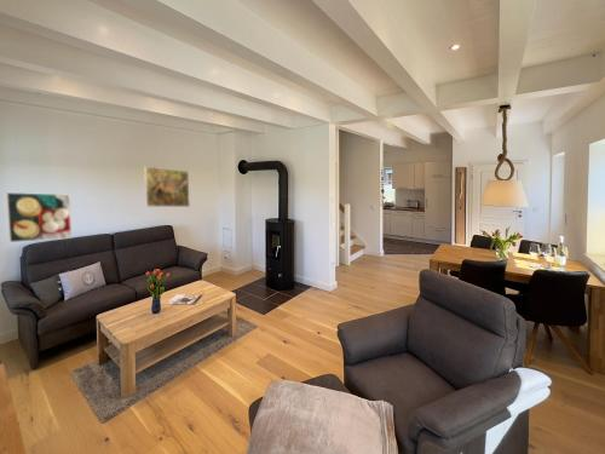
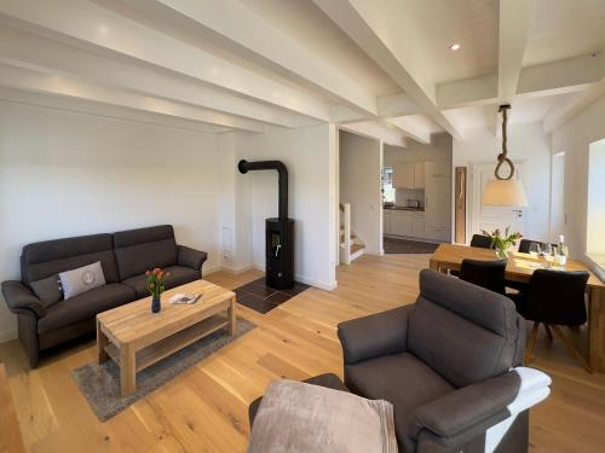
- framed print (168, 188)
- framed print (41, 217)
